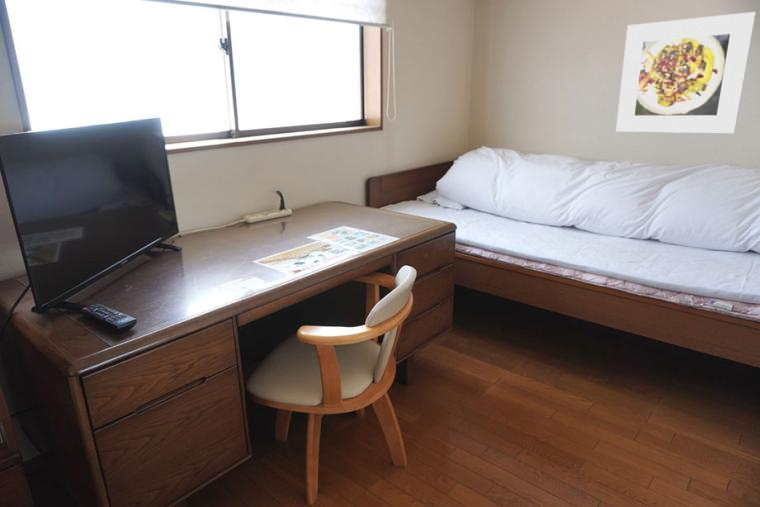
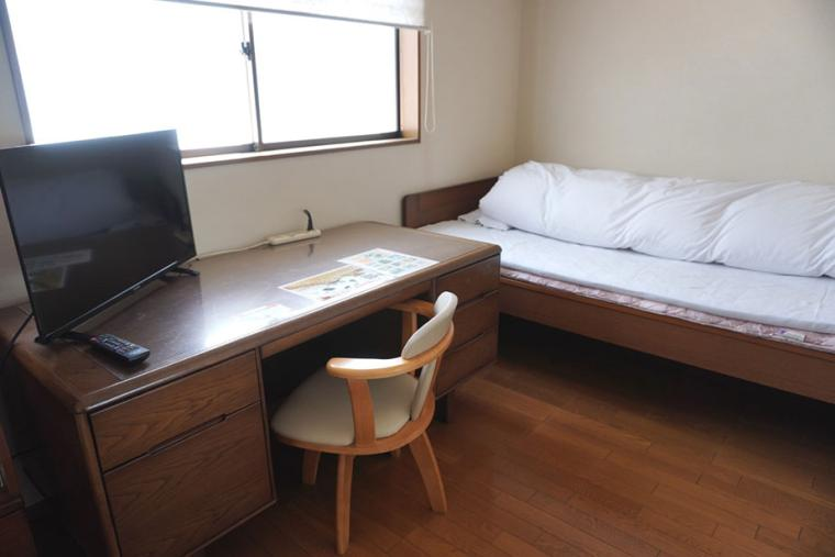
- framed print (679, 77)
